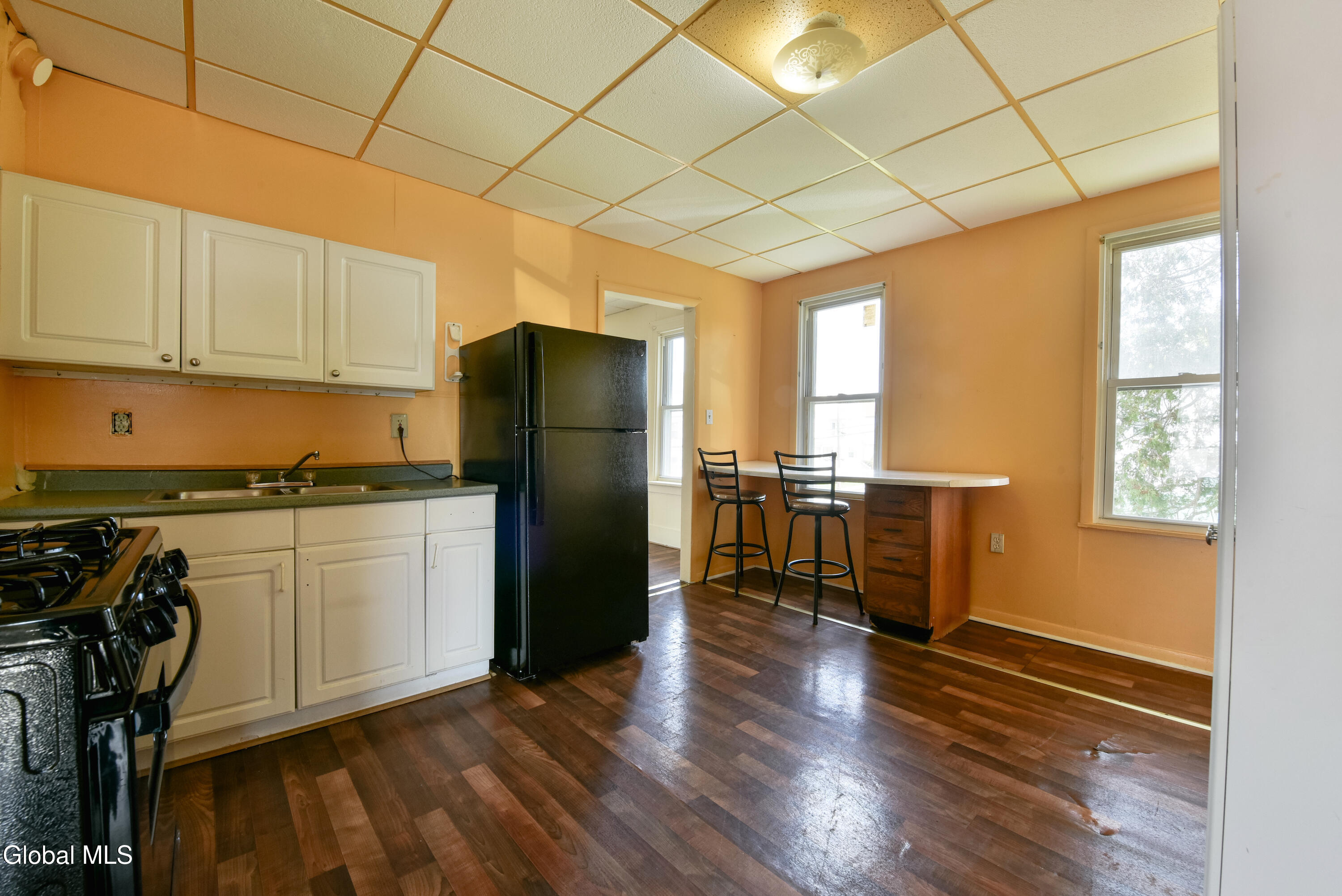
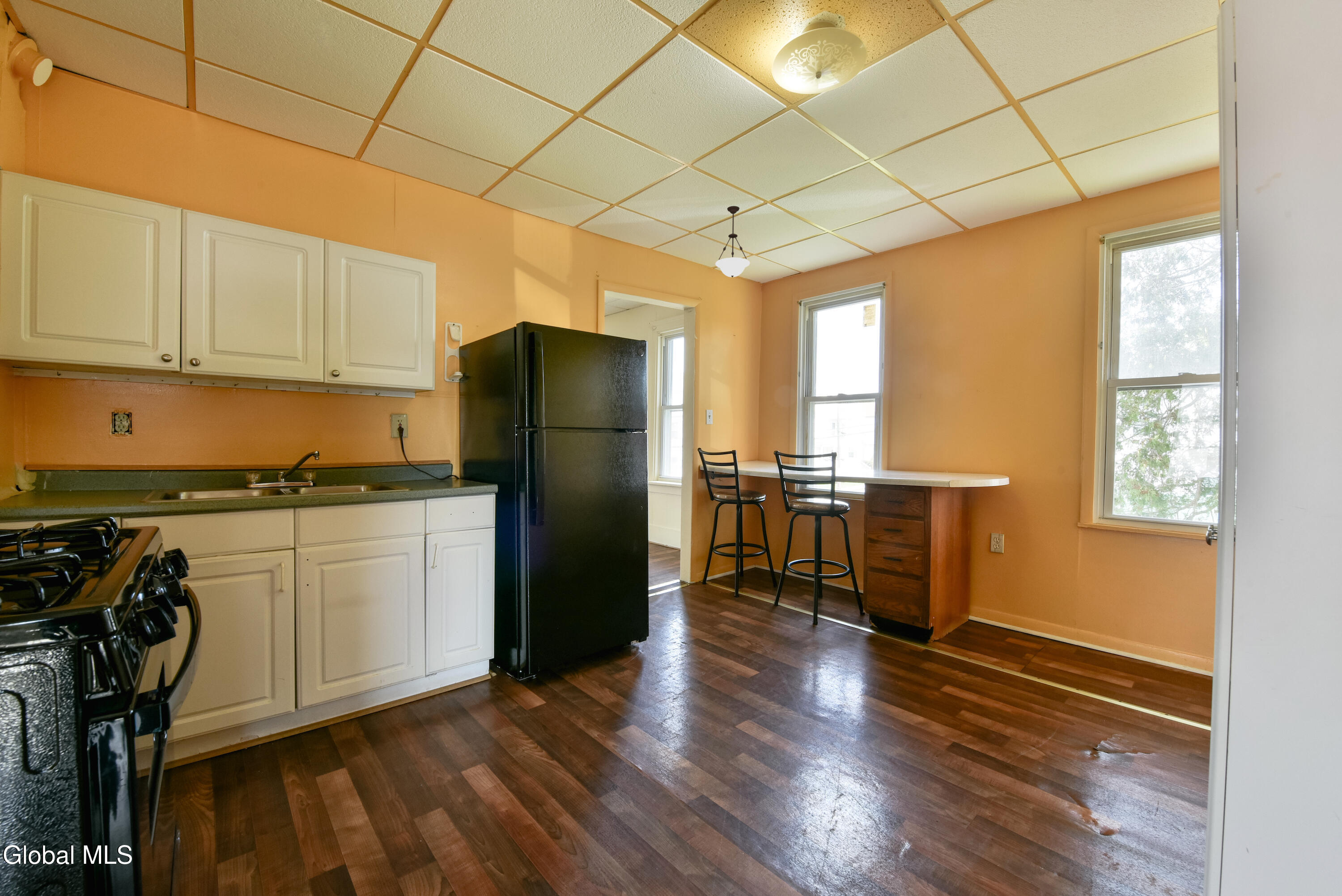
+ pendant light (733, 243)
